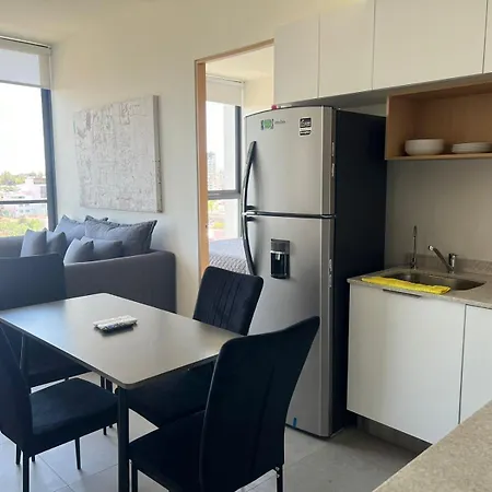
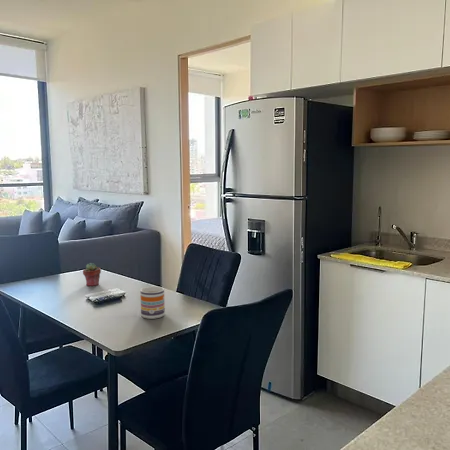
+ potted succulent (92, 273)
+ mug (152, 301)
